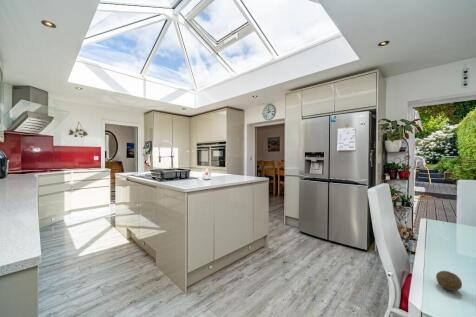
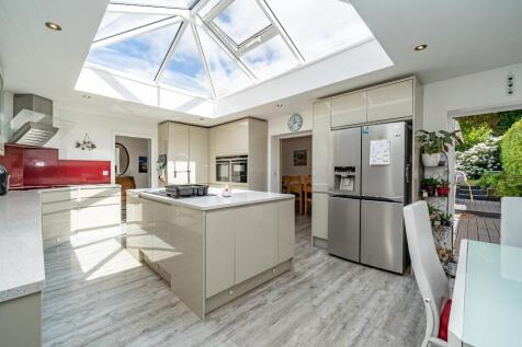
- fruit (448, 280)
